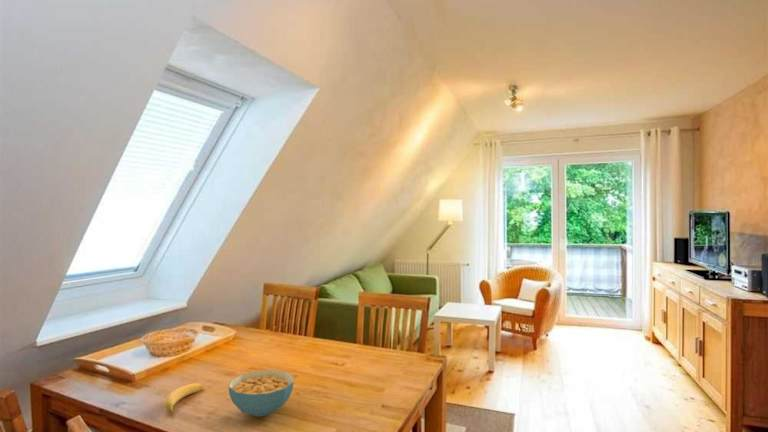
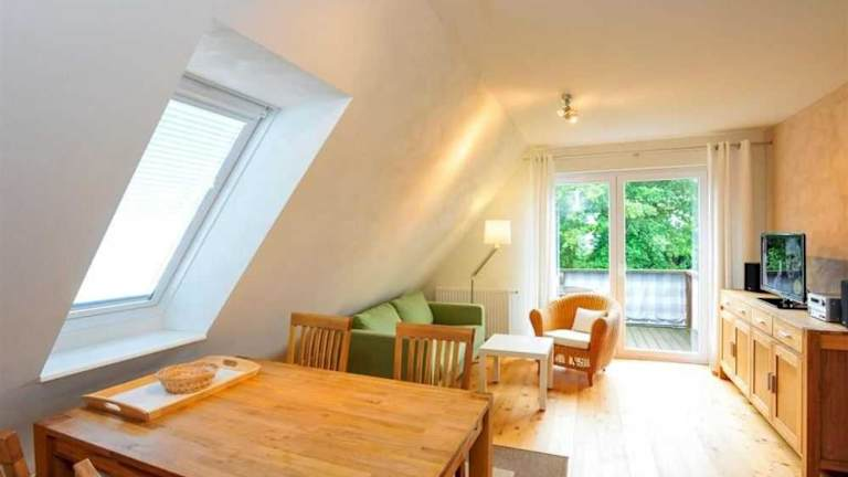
- cereal bowl (261, 396)
- banana (183, 395)
